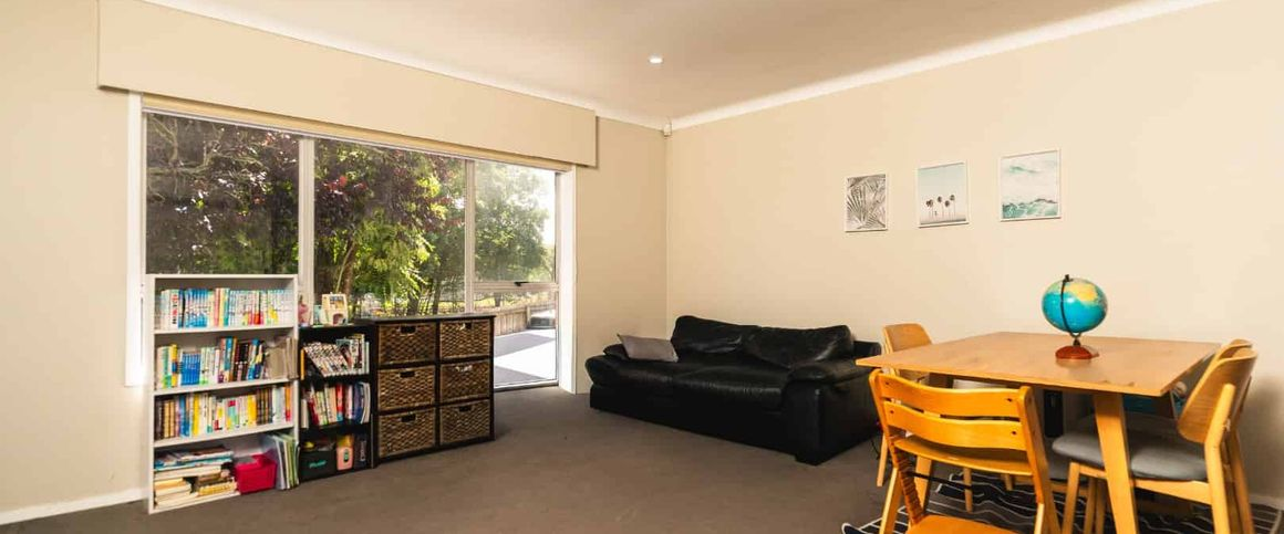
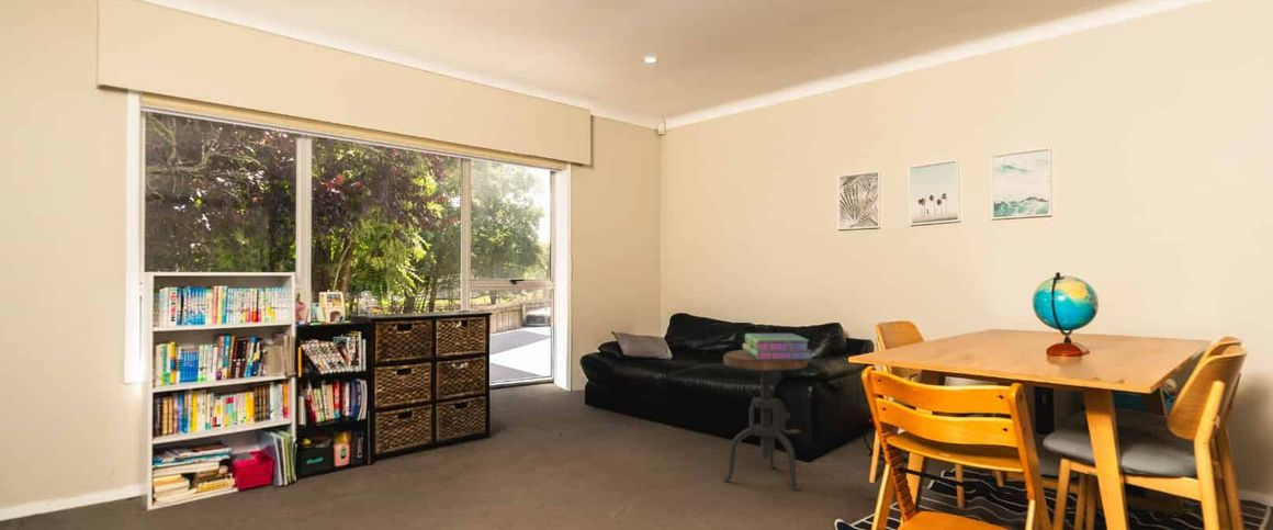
+ stack of books (775, 345)
+ side table (764, 417)
